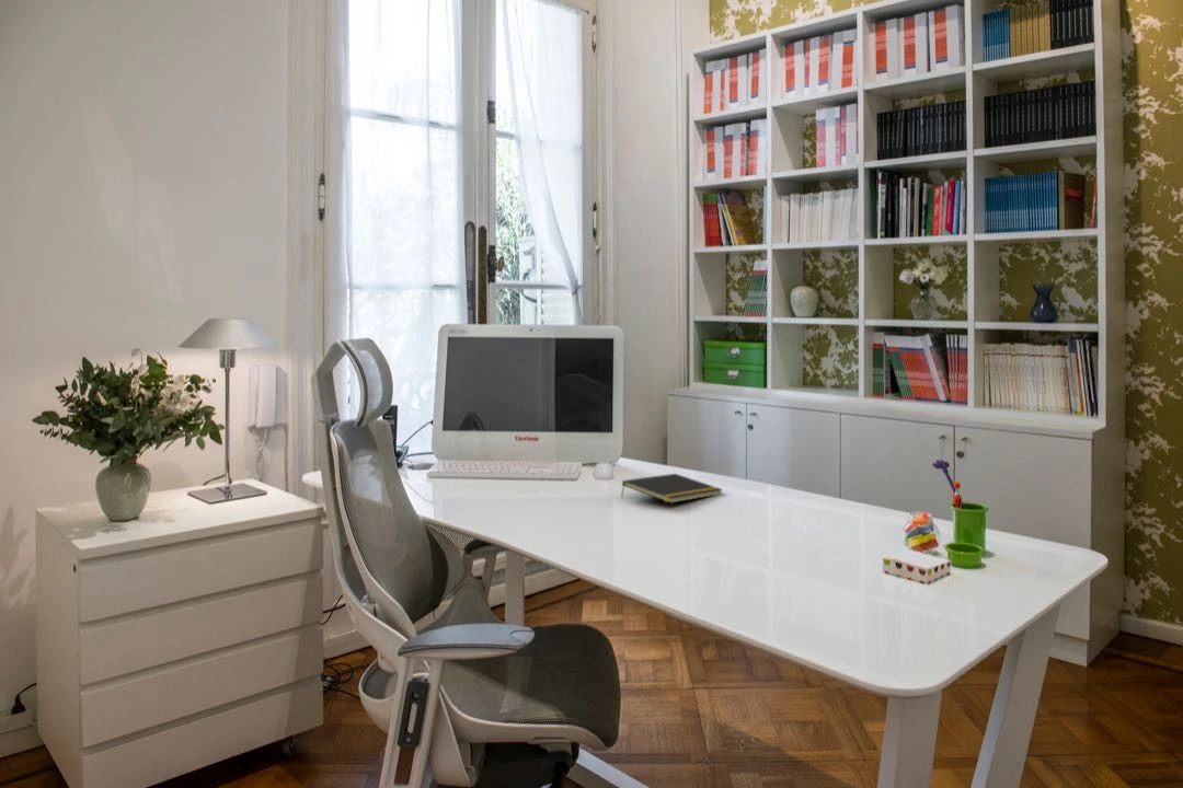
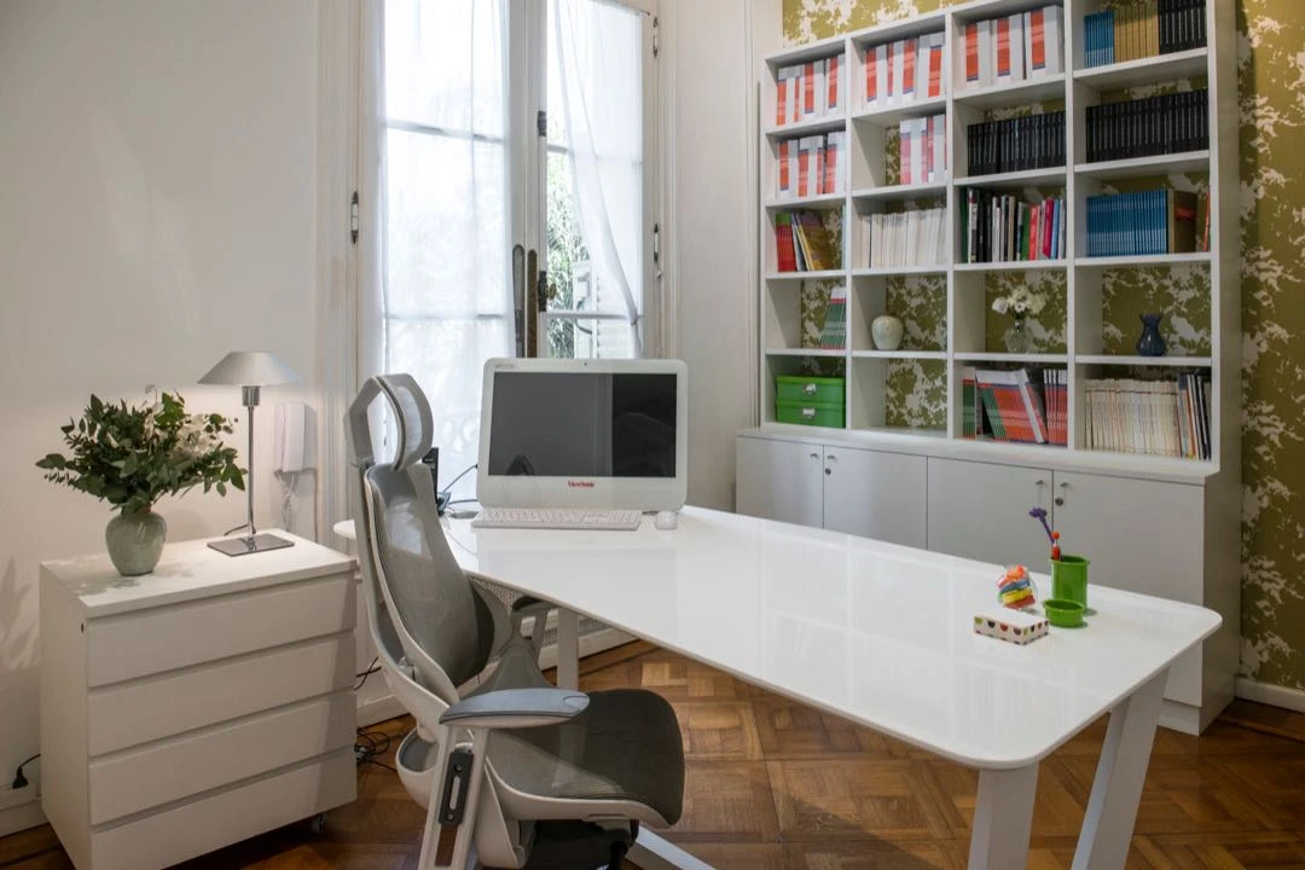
- notepad (673, 487)
